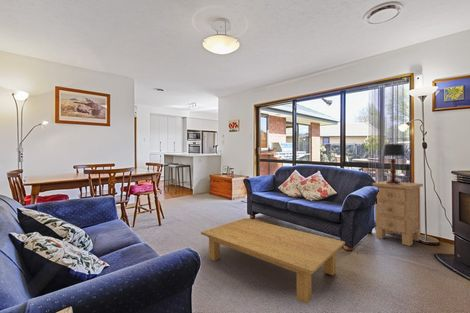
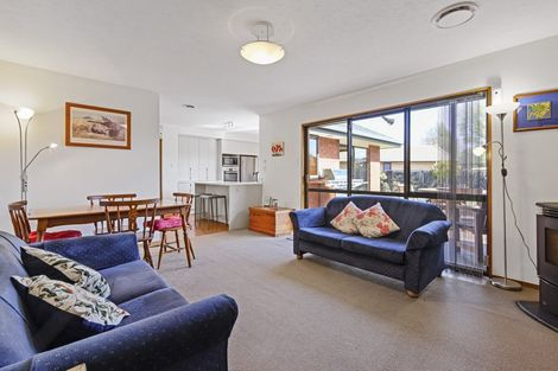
- coffee table (268, 250)
- nightstand (396, 211)
- table lamp (393, 163)
